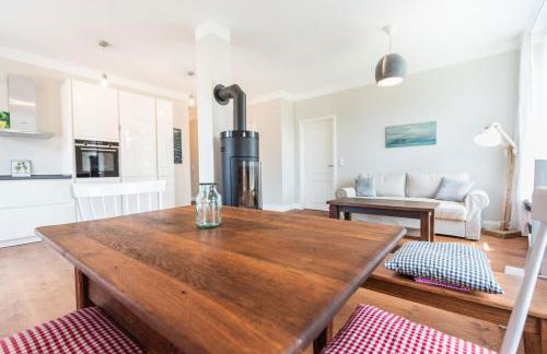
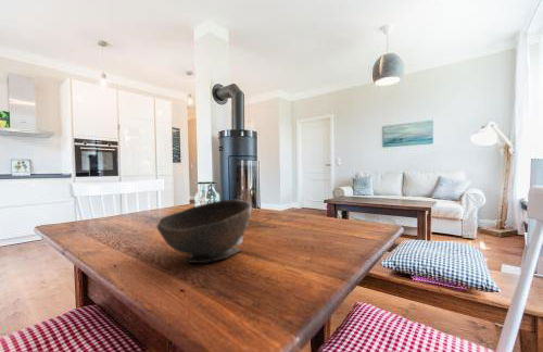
+ bowl (210, 229)
